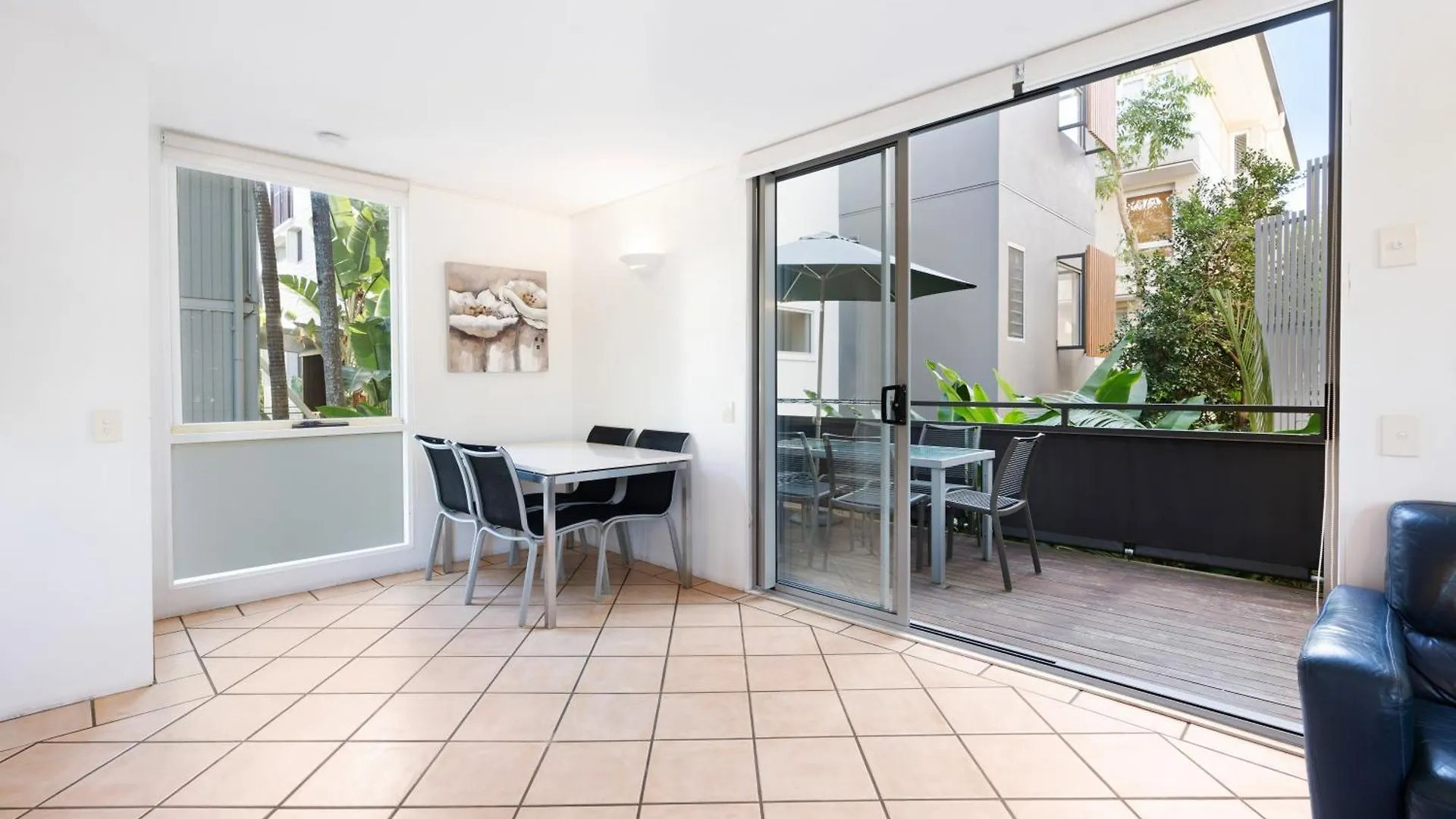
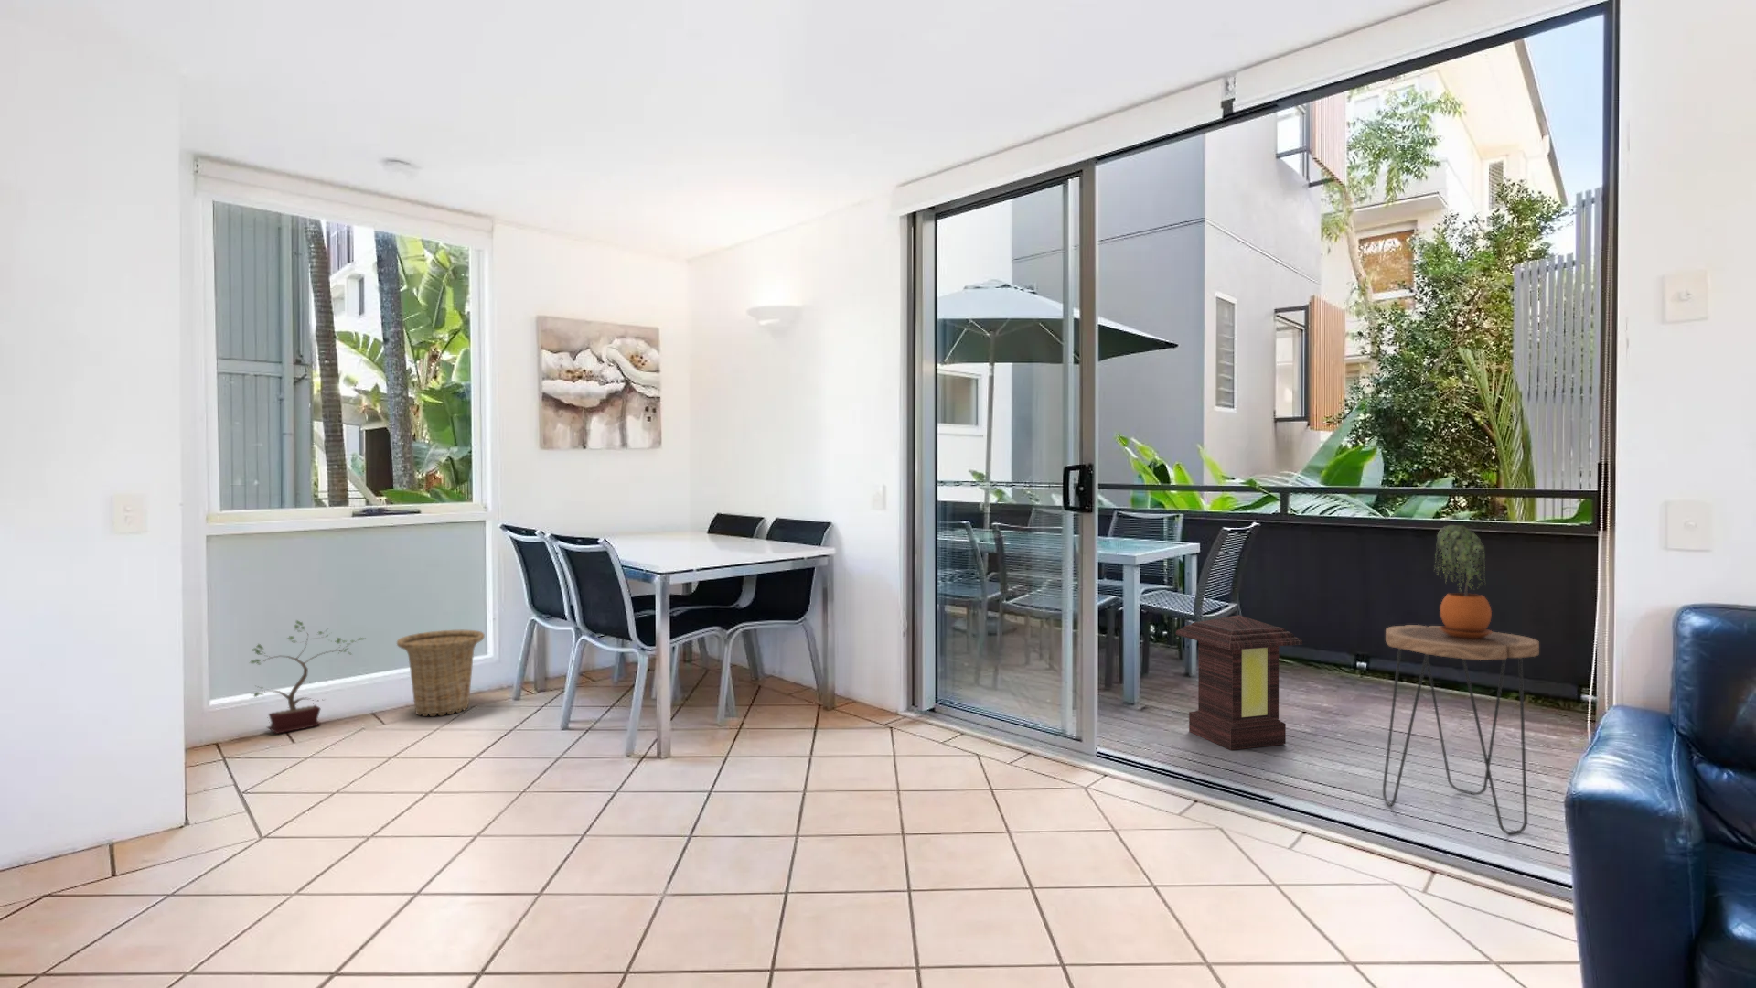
+ side table (1440, 726)
+ potted plant (306, 673)
+ basket (441, 672)
+ lantern (1236, 676)
+ potted plant (1459, 580)
